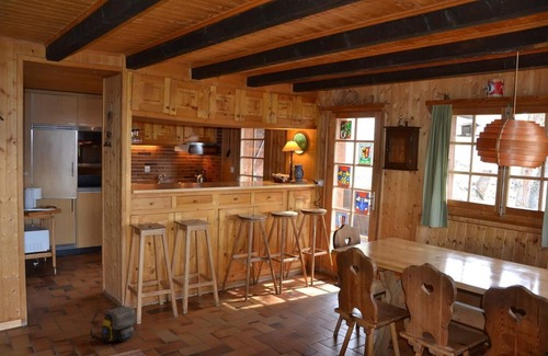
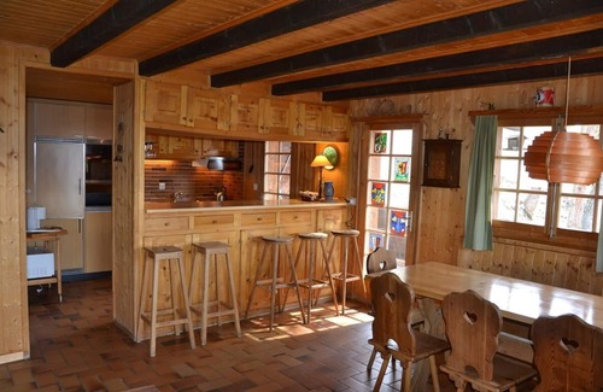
- shoulder bag (115, 322)
